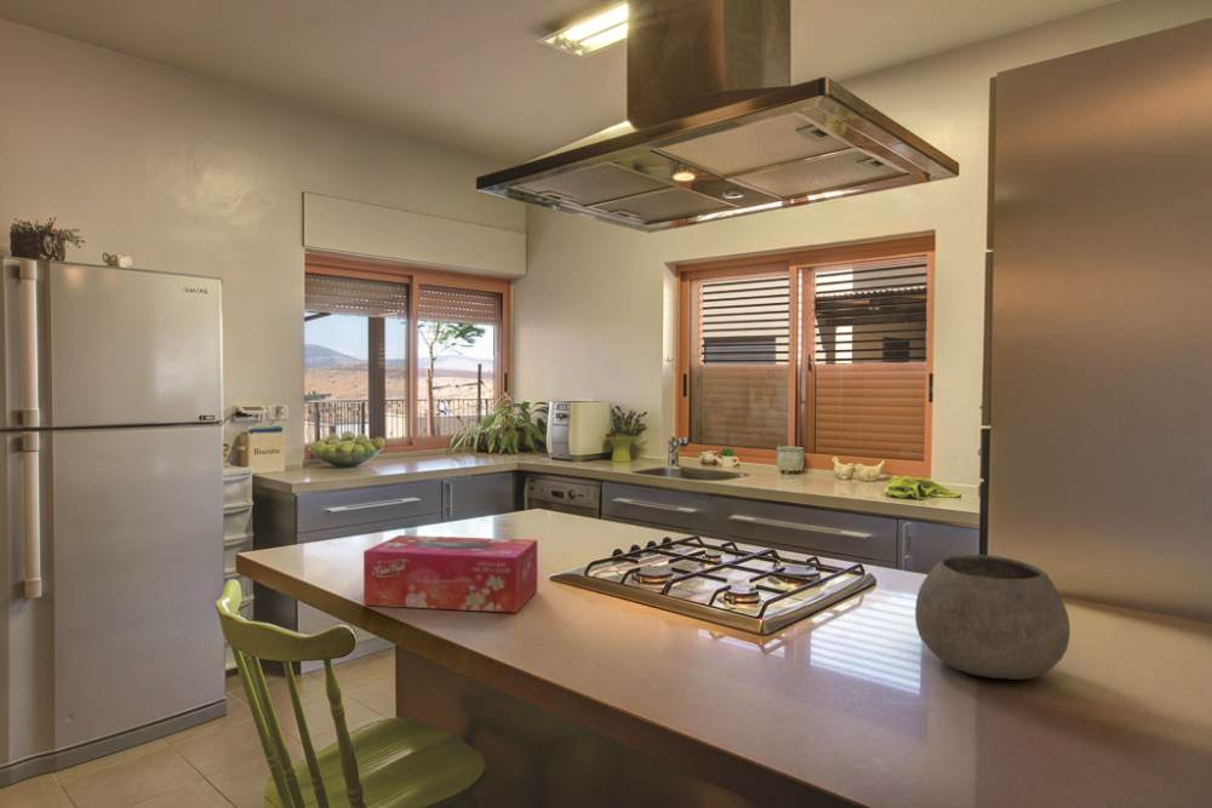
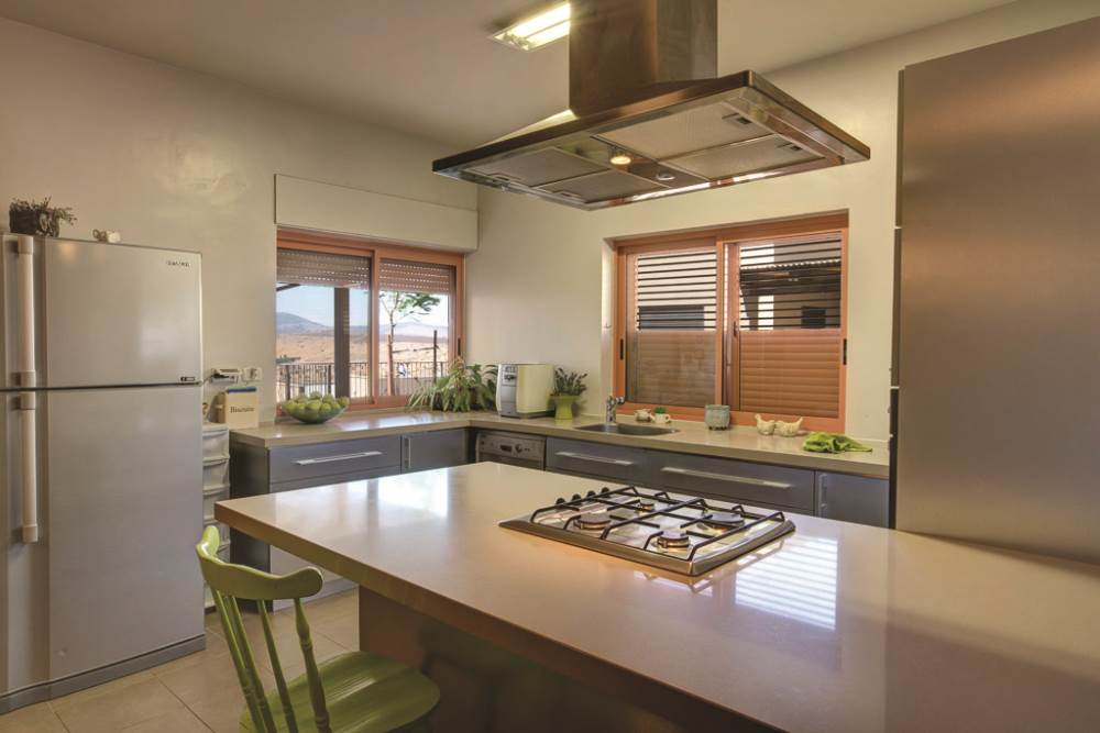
- tissue box (453, 571)
- bowl (988, 615)
